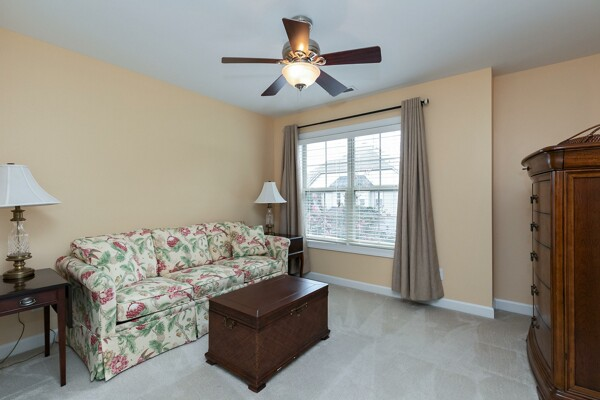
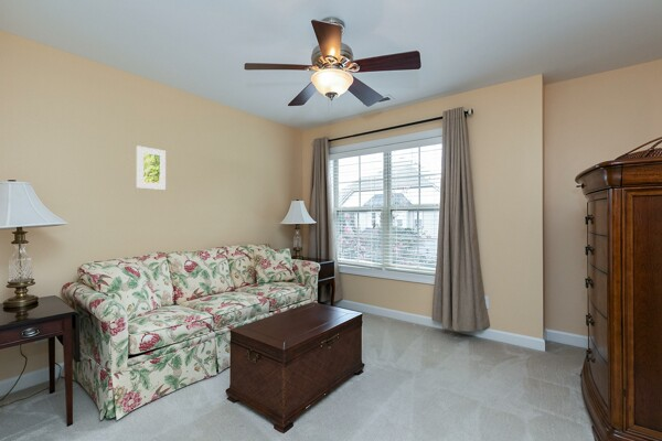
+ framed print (151, 168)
